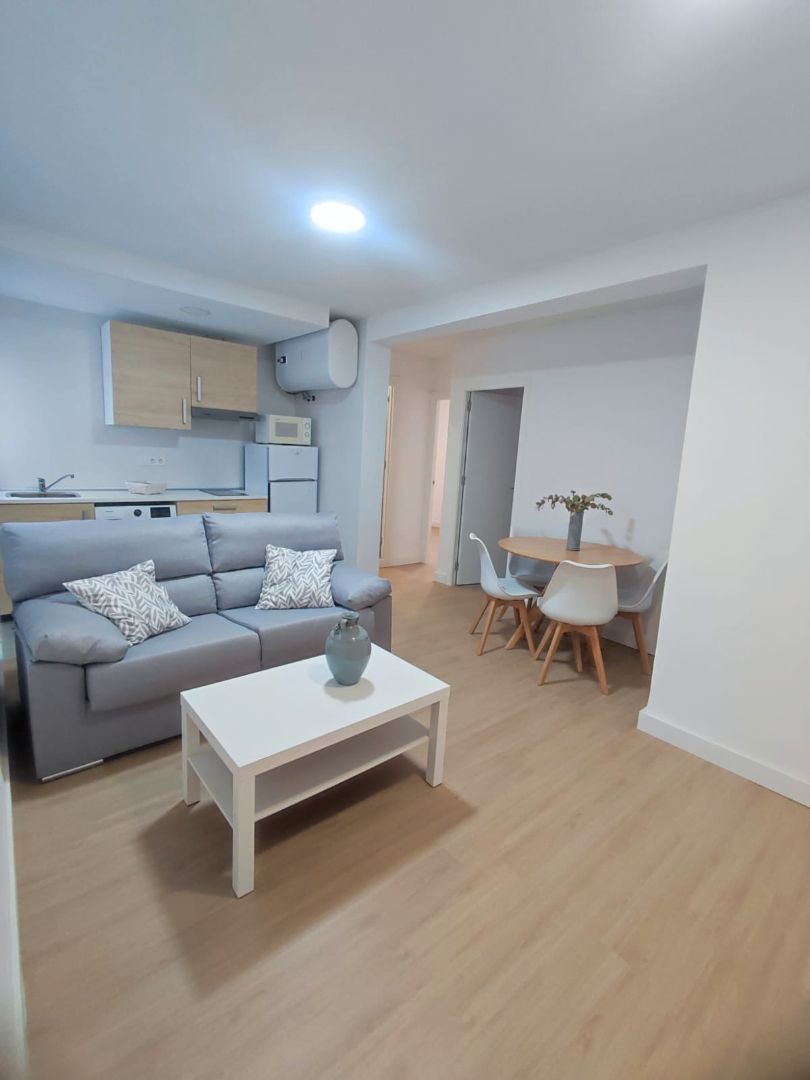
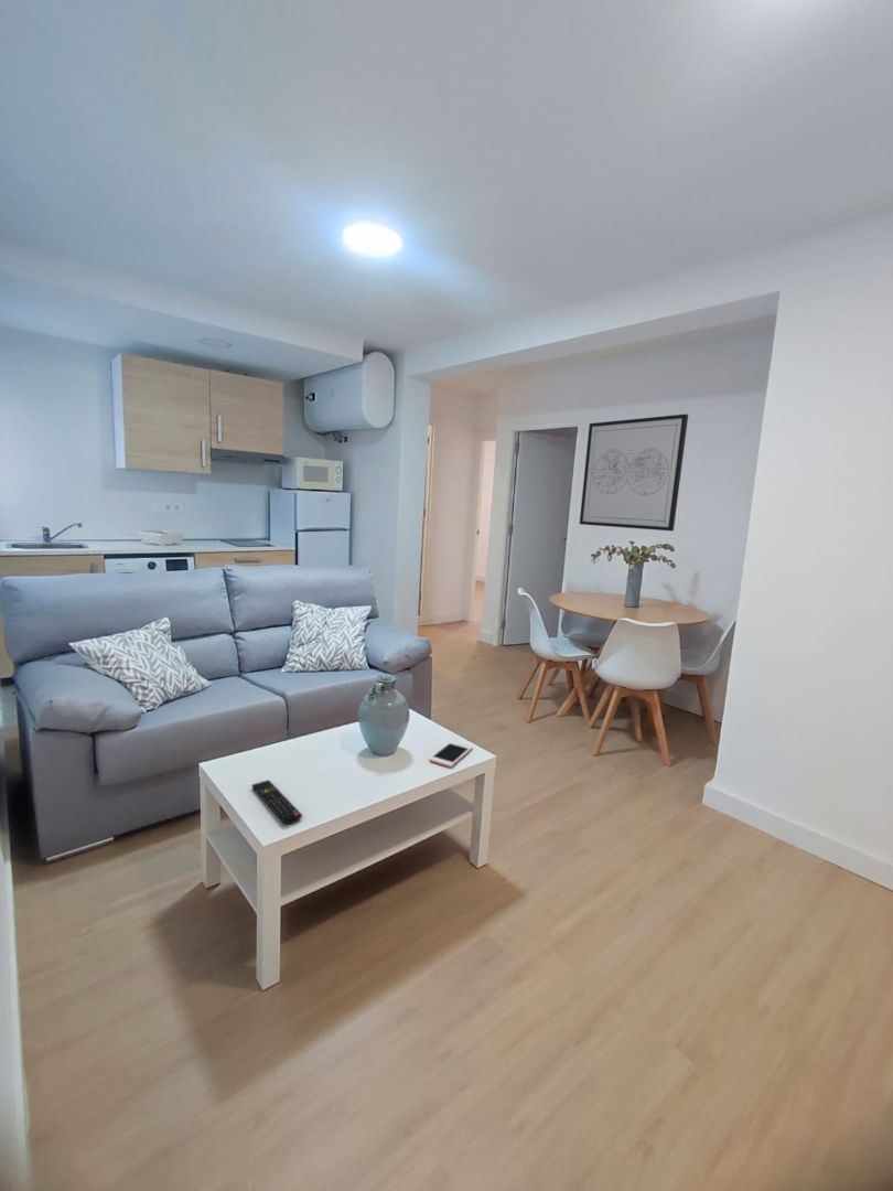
+ cell phone (451, 753)
+ remote control (276, 801)
+ wall art (628, 474)
